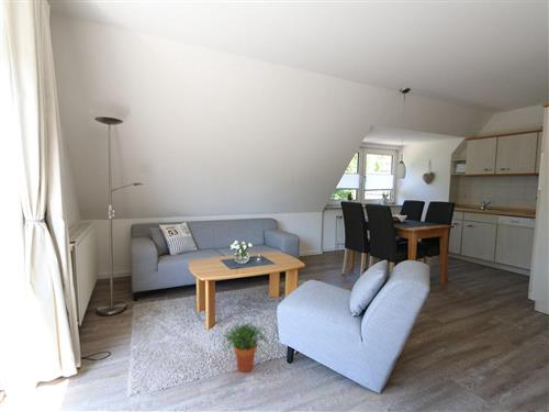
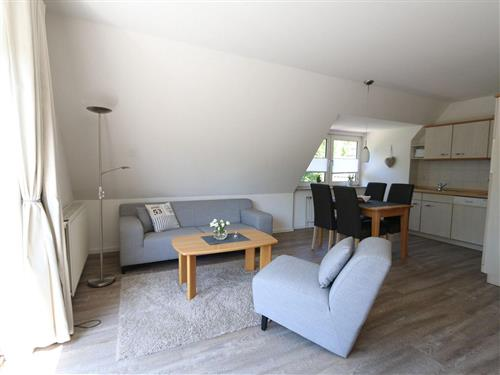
- potted plant (245, 346)
